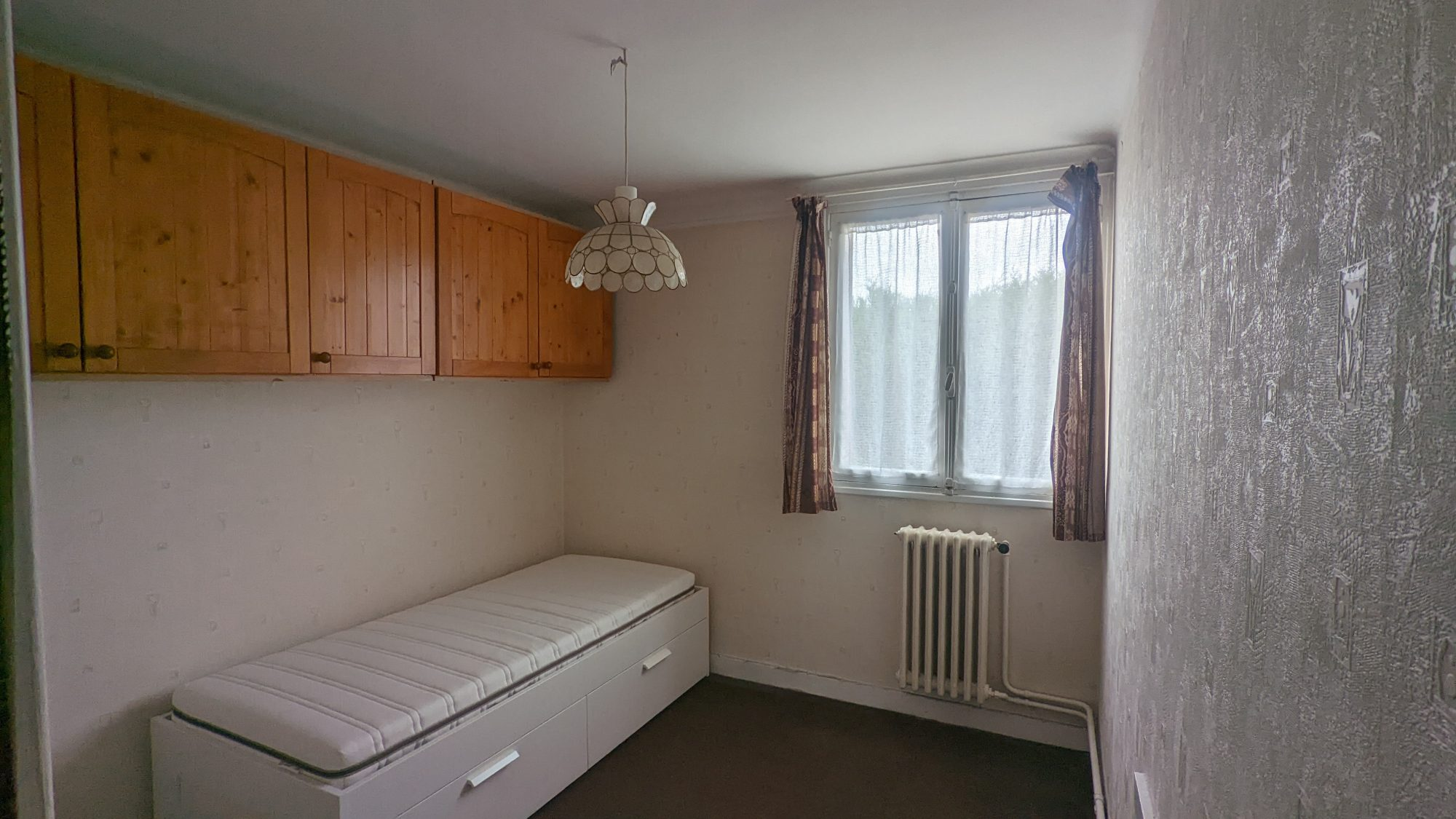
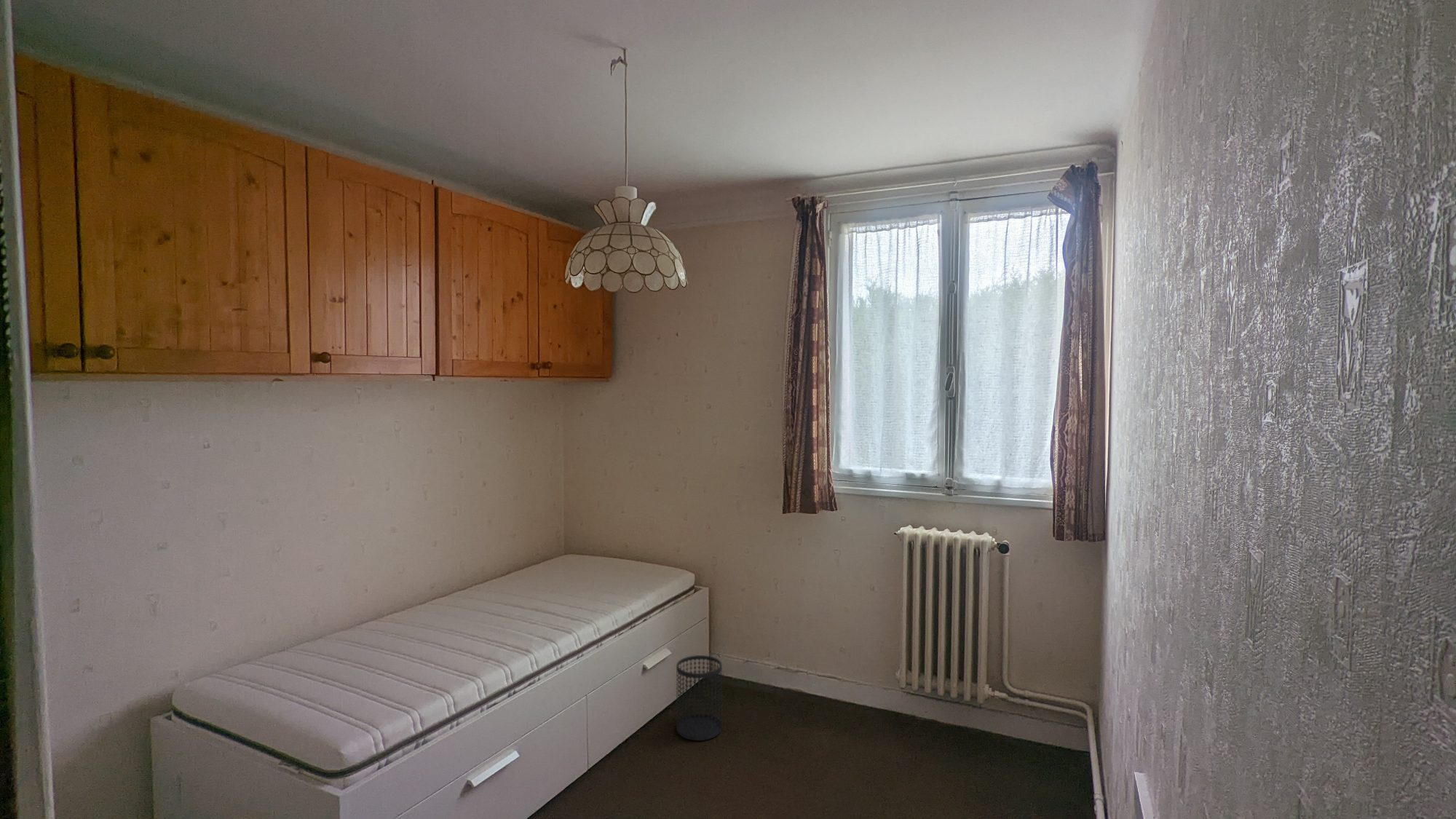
+ wastebasket (699, 697)
